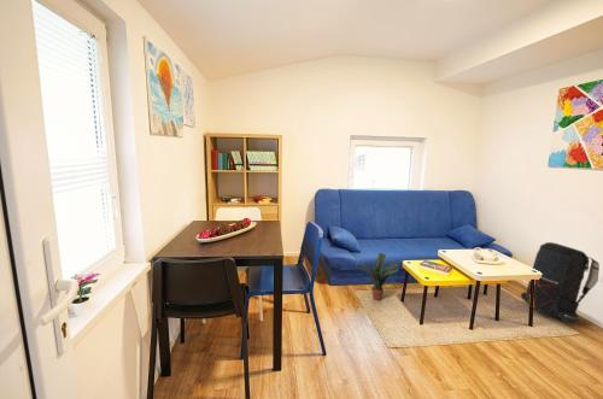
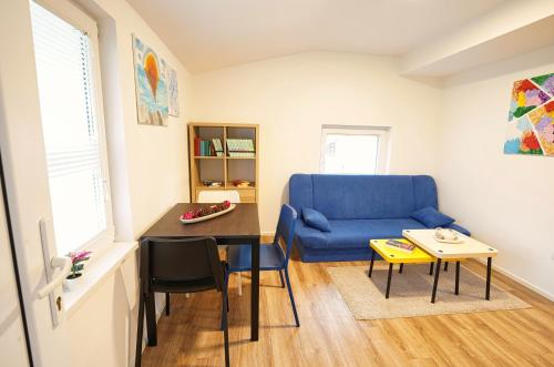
- backpack (560, 278)
- potted plant (374, 275)
